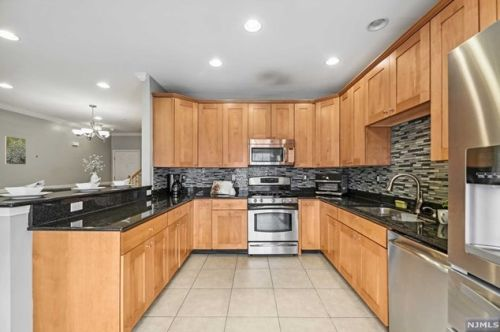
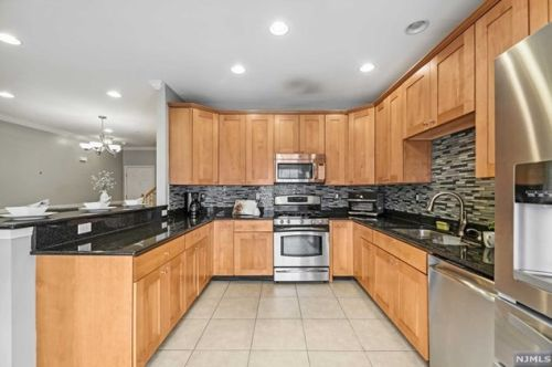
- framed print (15, 150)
